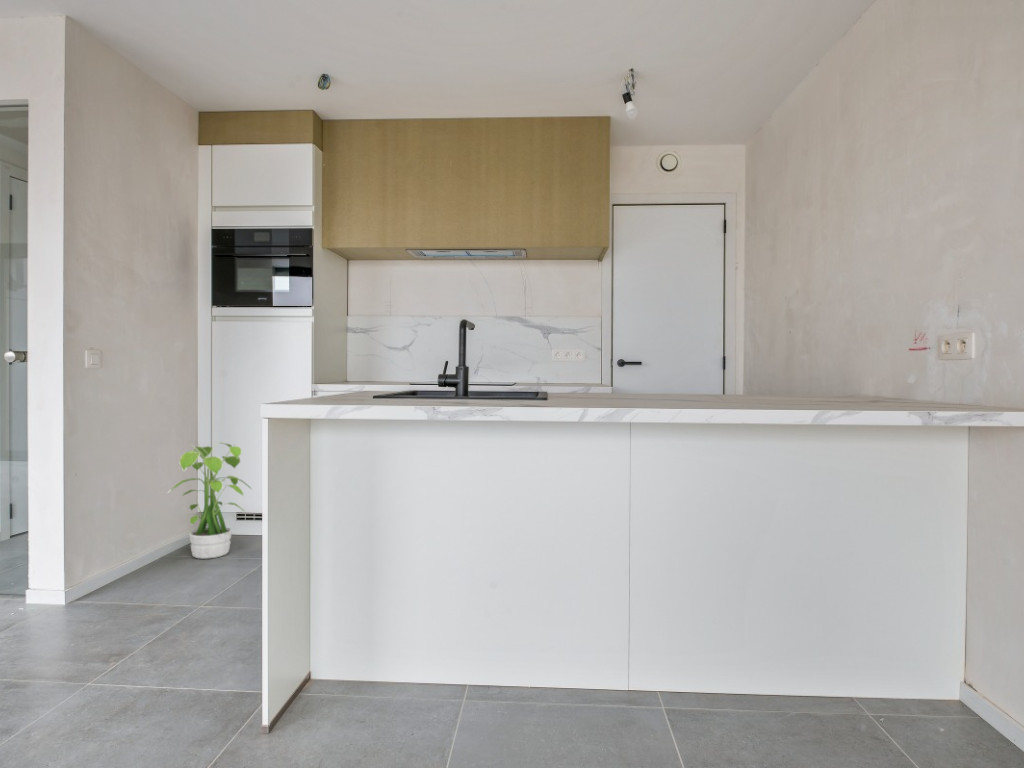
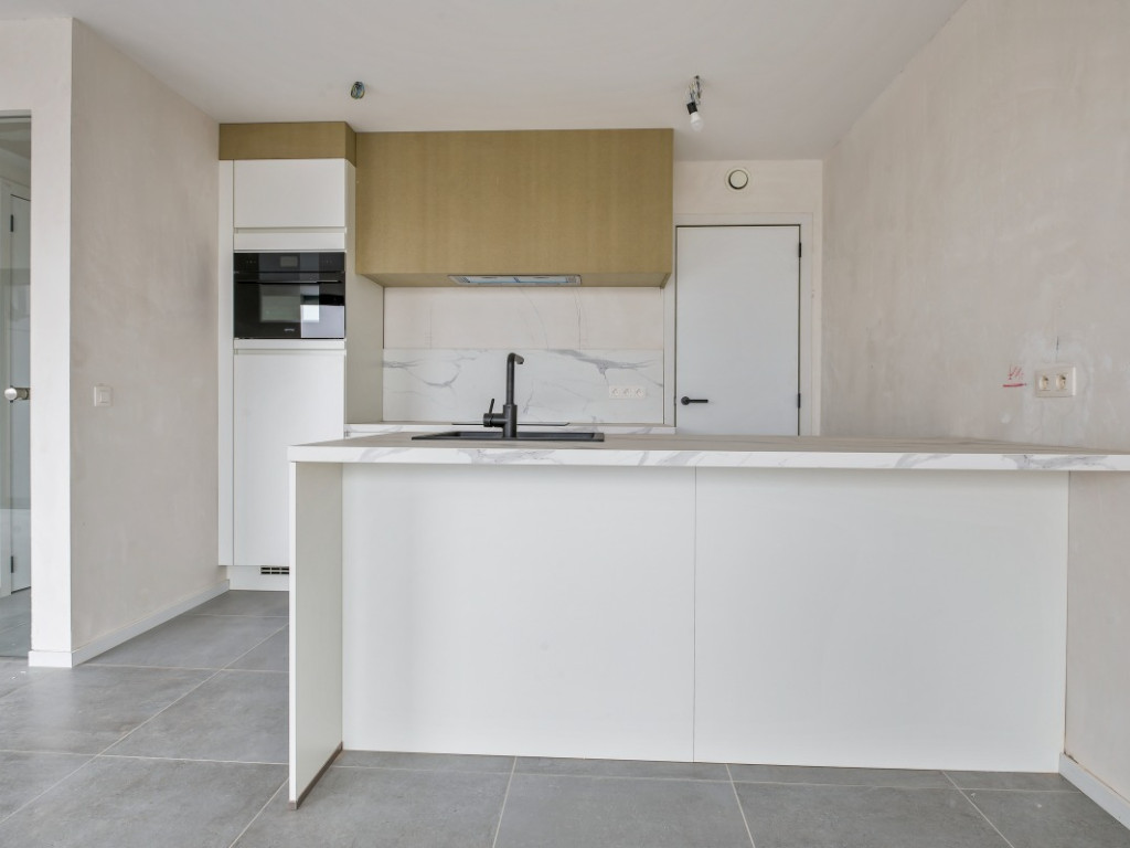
- potted plant (210, 500)
